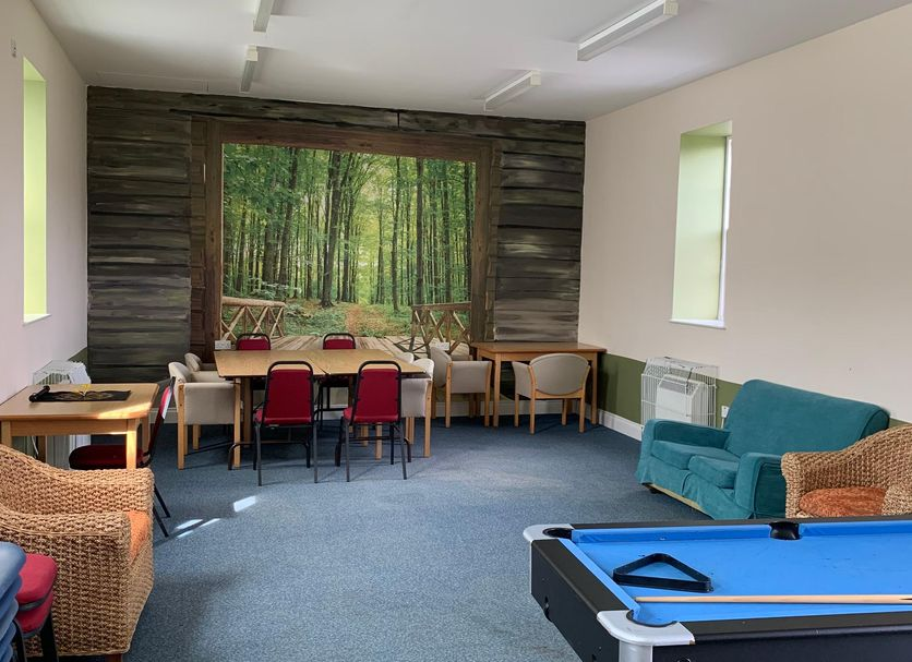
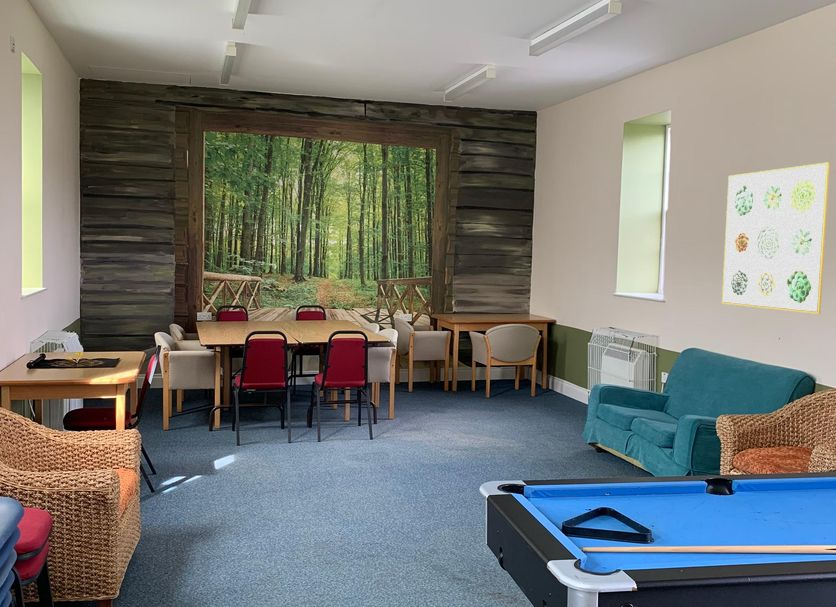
+ wall art (770, 239)
